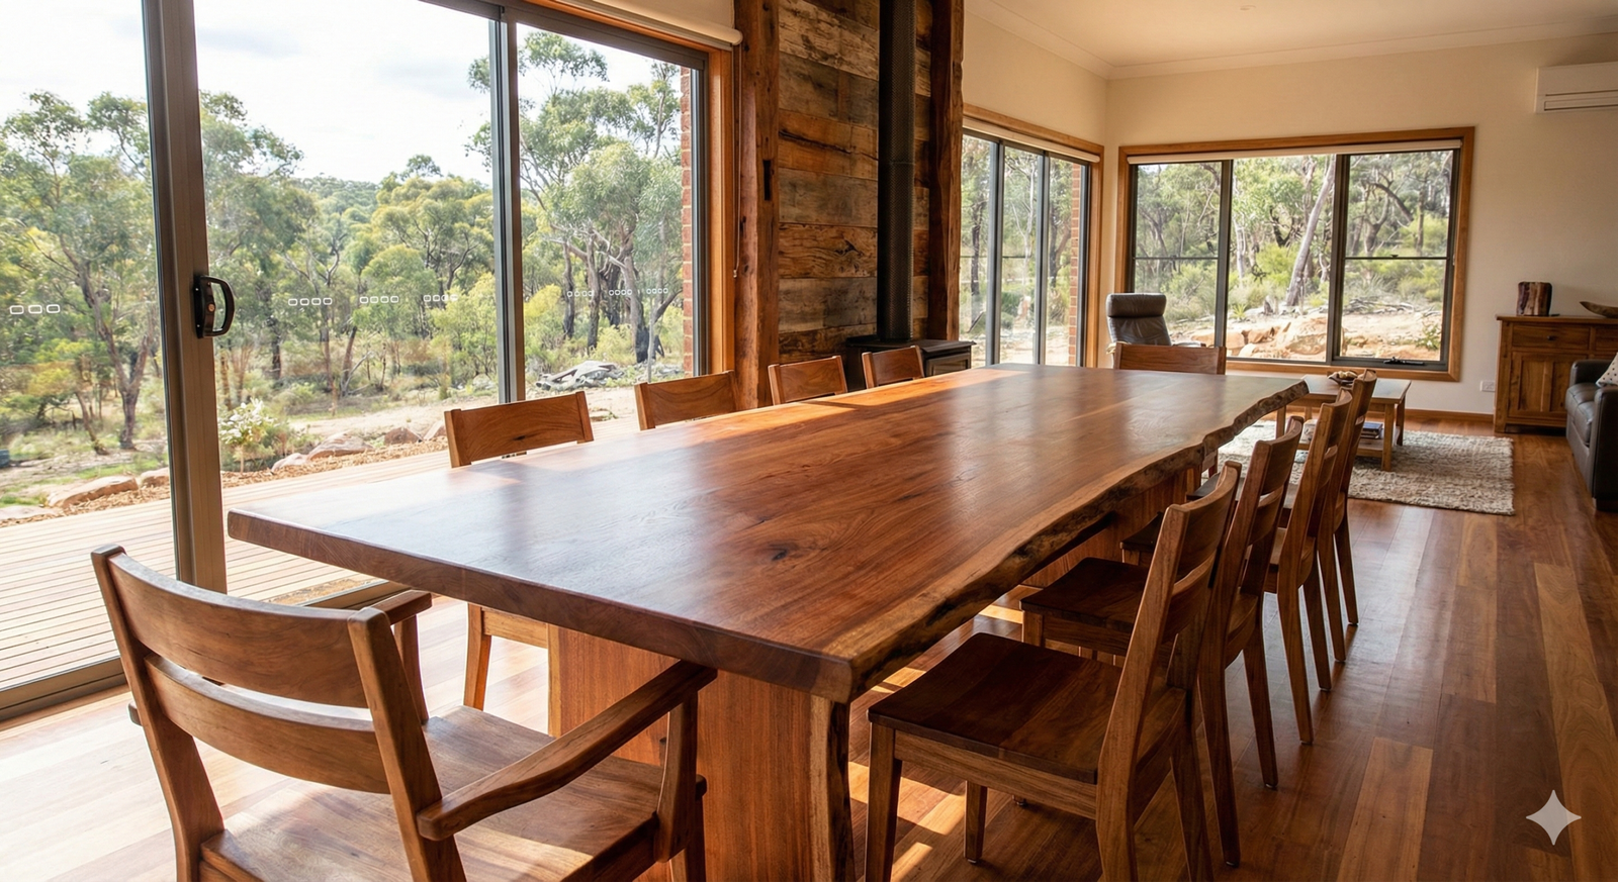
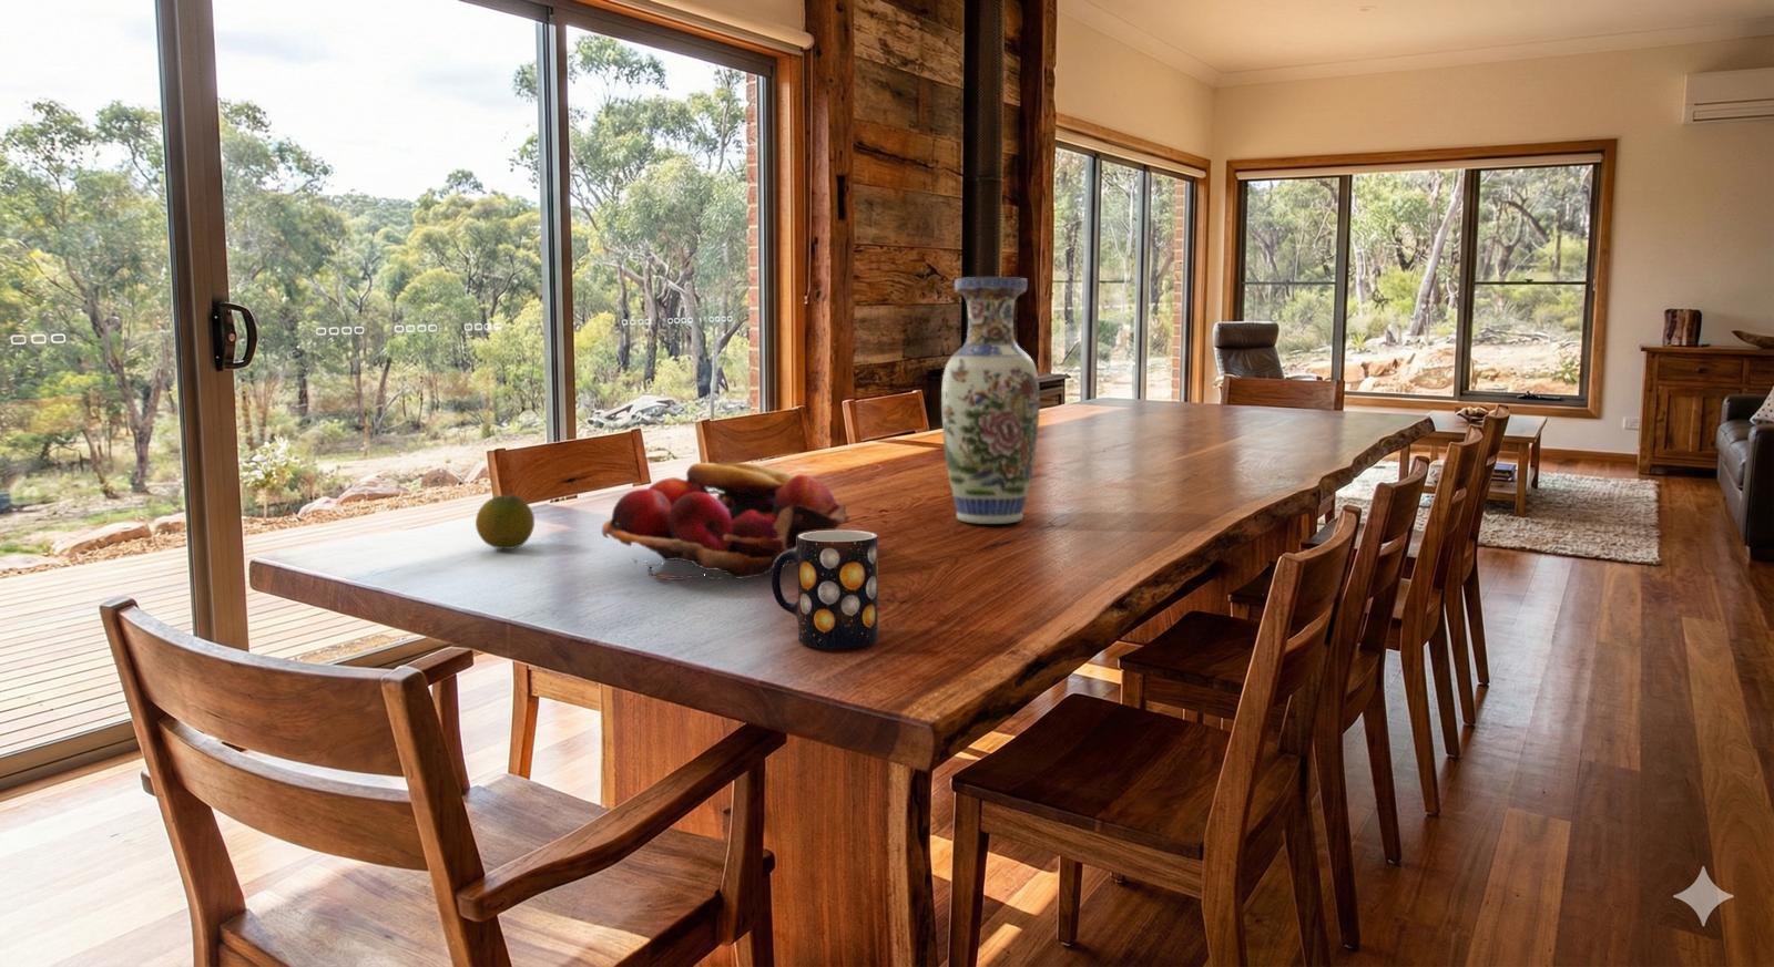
+ fruit (504, 522)
+ fruit basket (726, 514)
+ mug (823, 587)
+ vase (990, 400)
